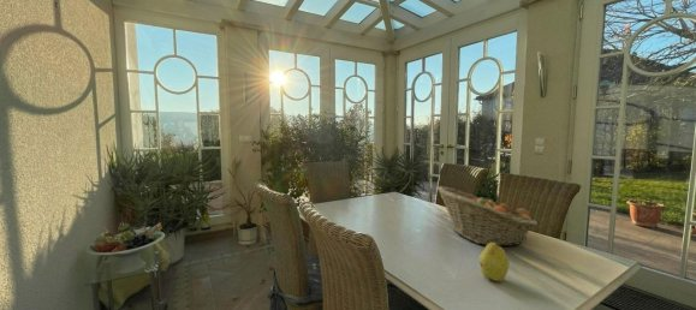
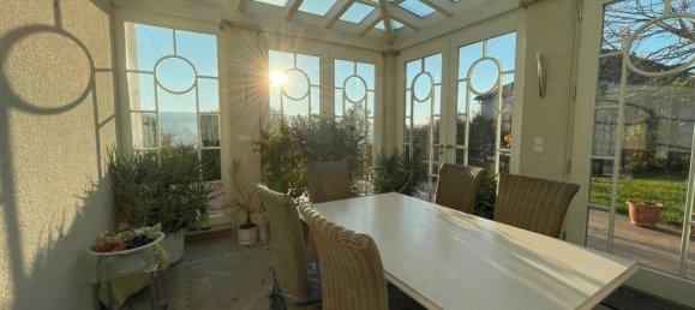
- fruit basket (482, 211)
- fruit (494, 261)
